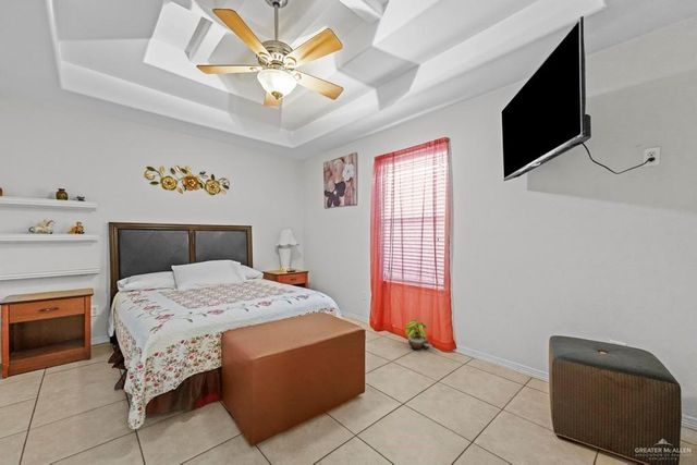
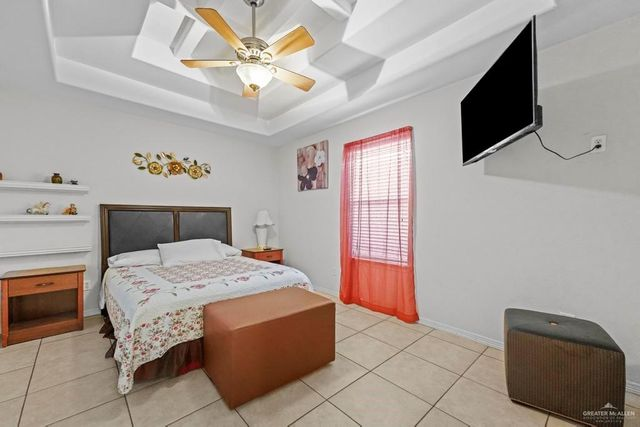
- potted plant (418, 333)
